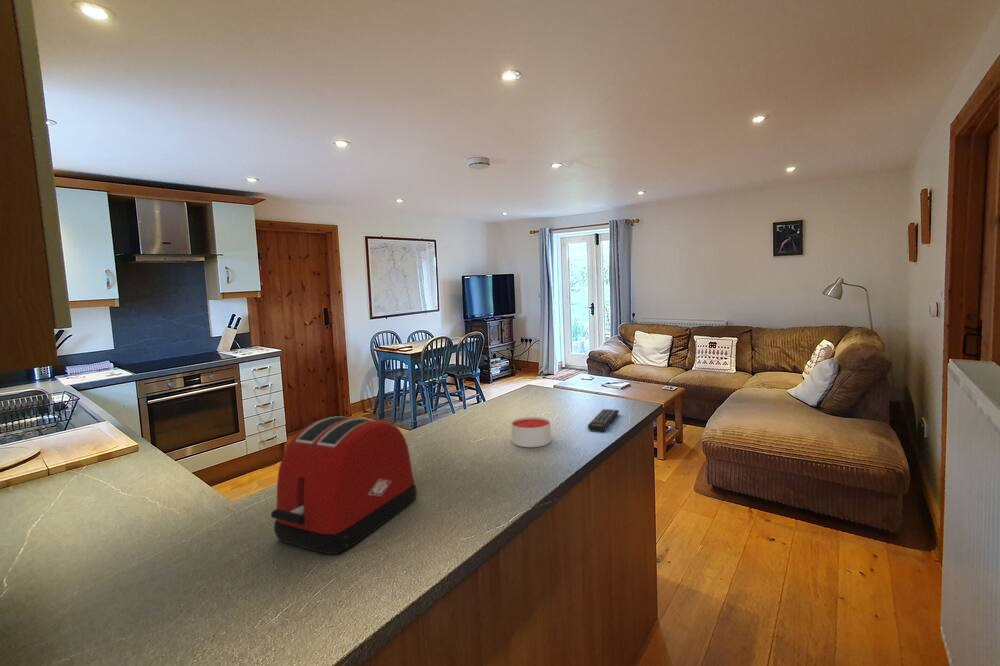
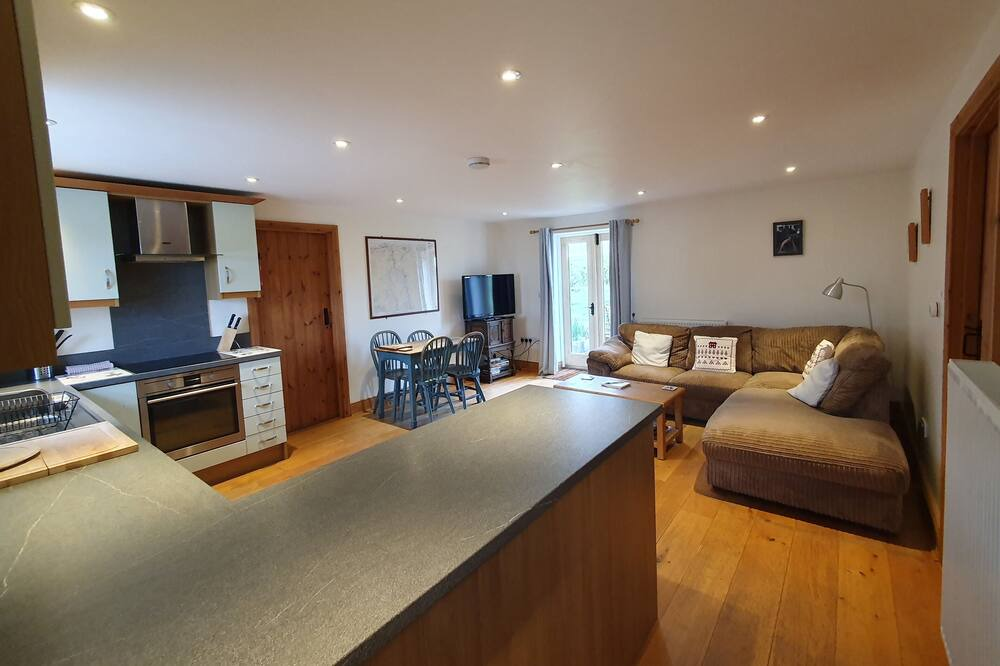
- candle (531, 431)
- toaster (348, 469)
- remote control (604, 419)
